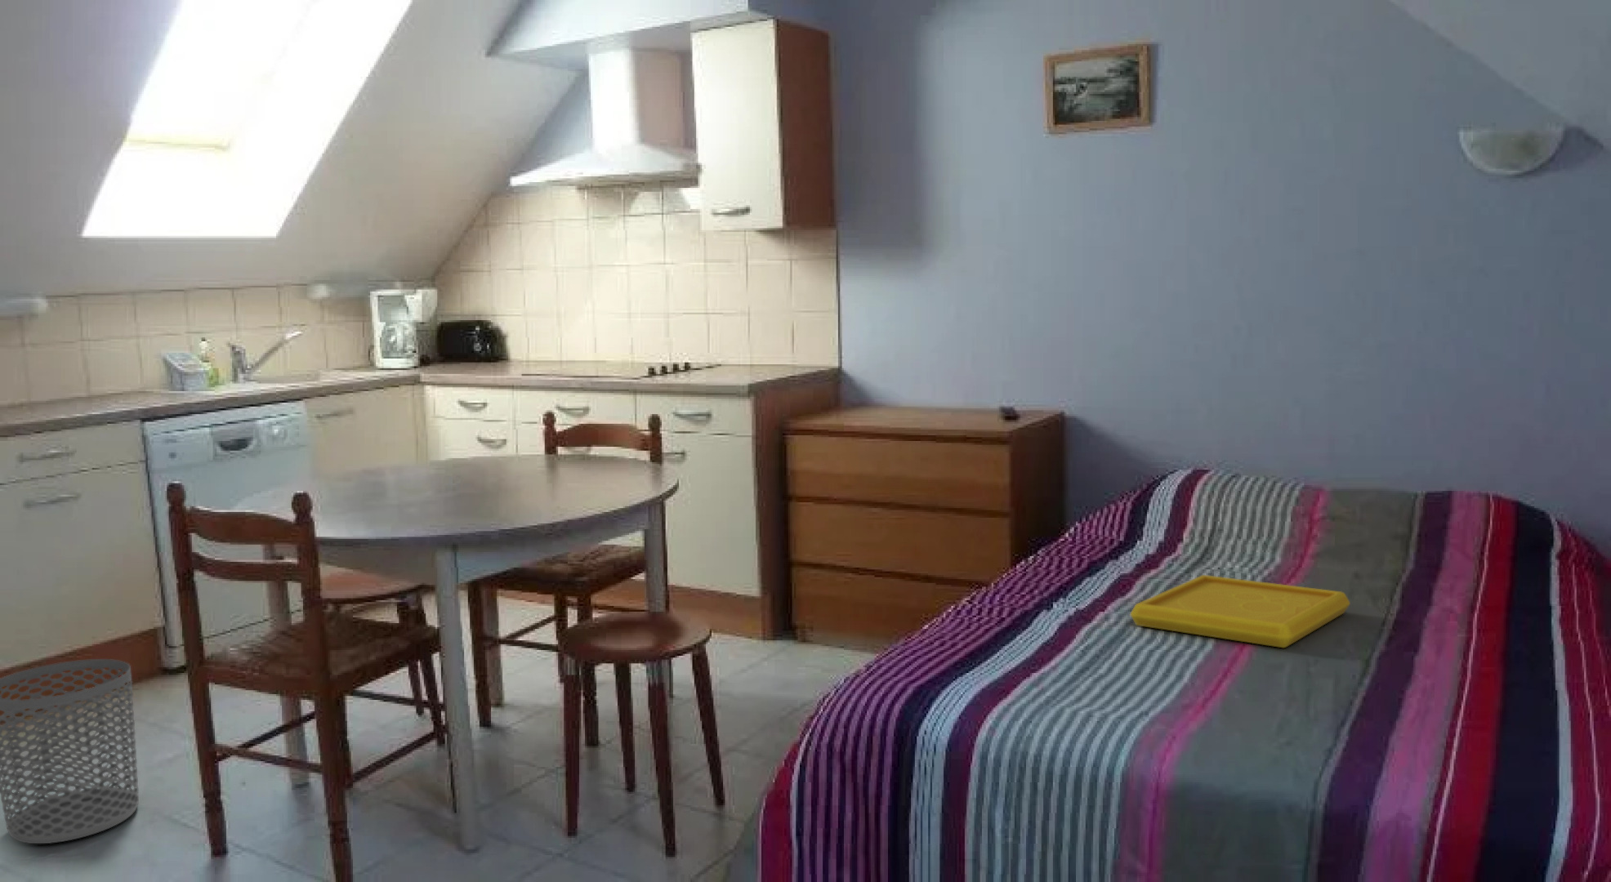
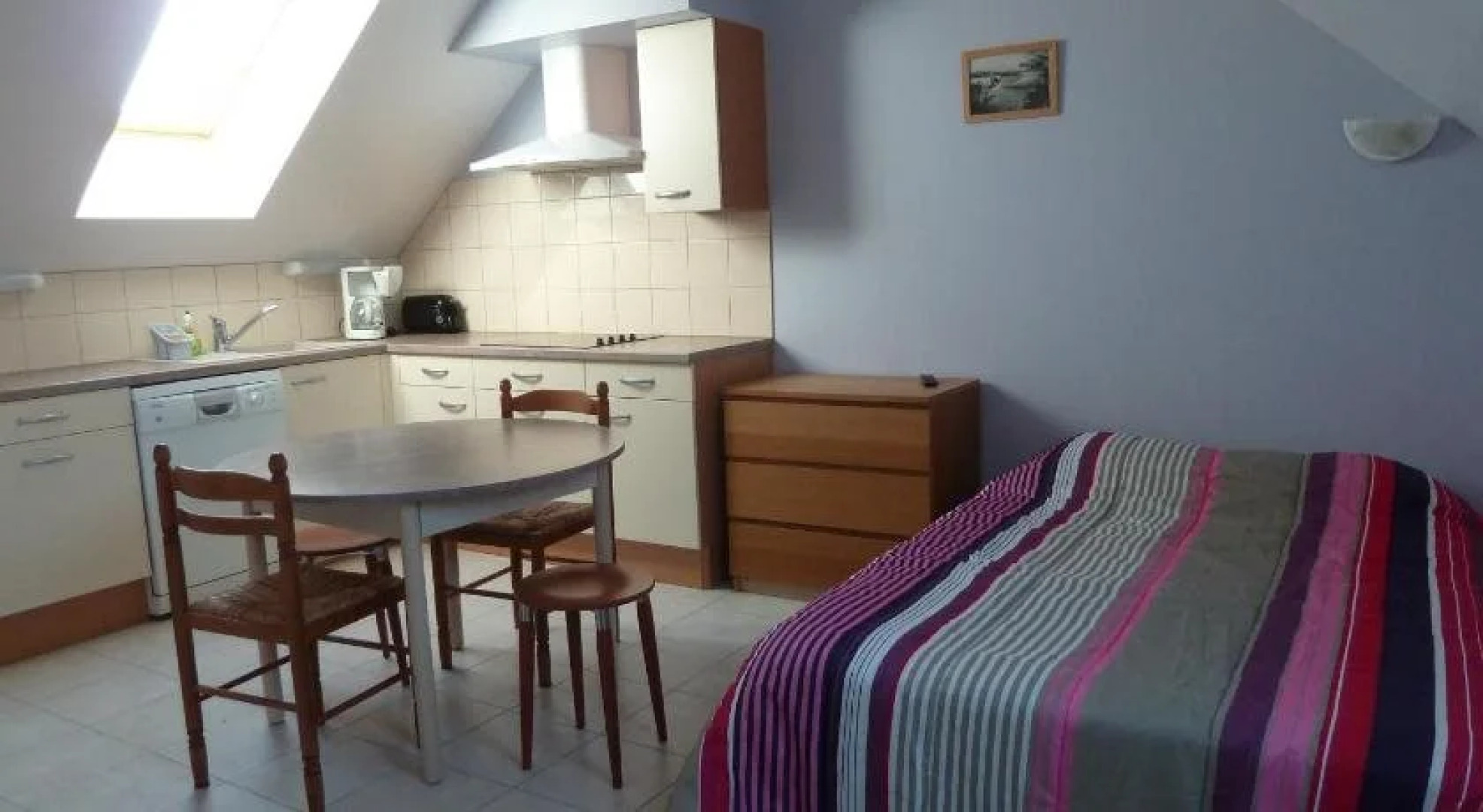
- waste bin (66, 752)
- serving tray (1241, 608)
